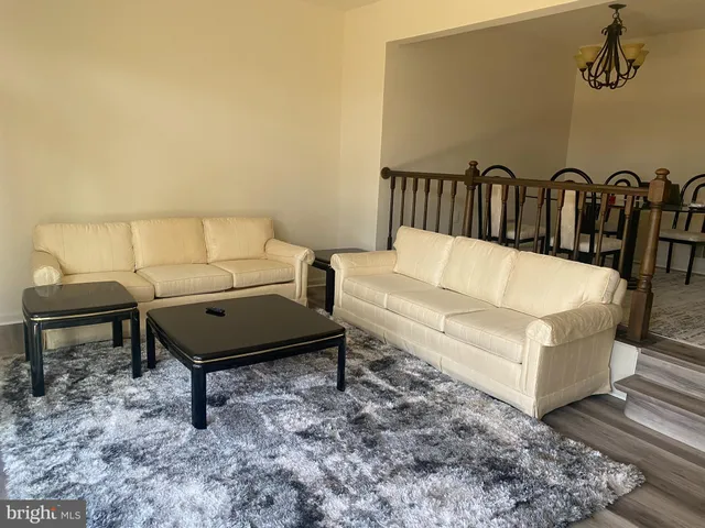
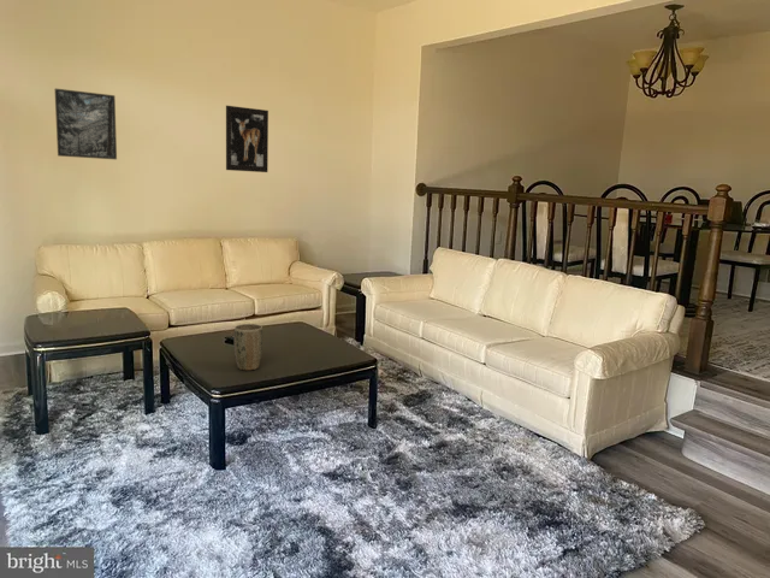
+ wall art (247, 140)
+ plant pot (248, 347)
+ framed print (87, 125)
